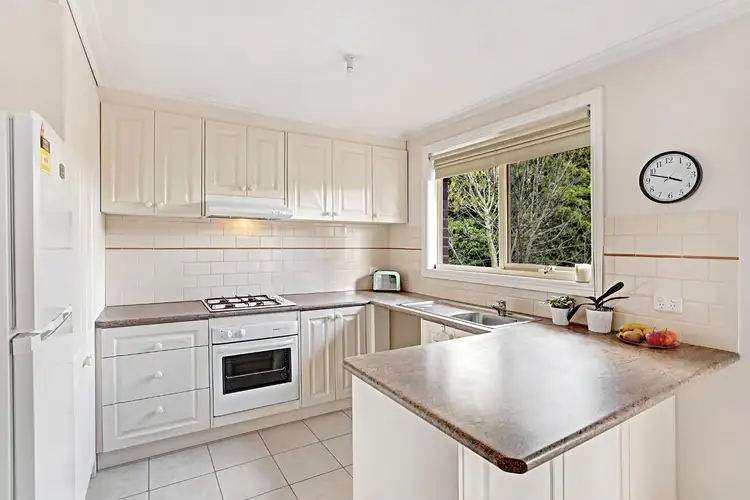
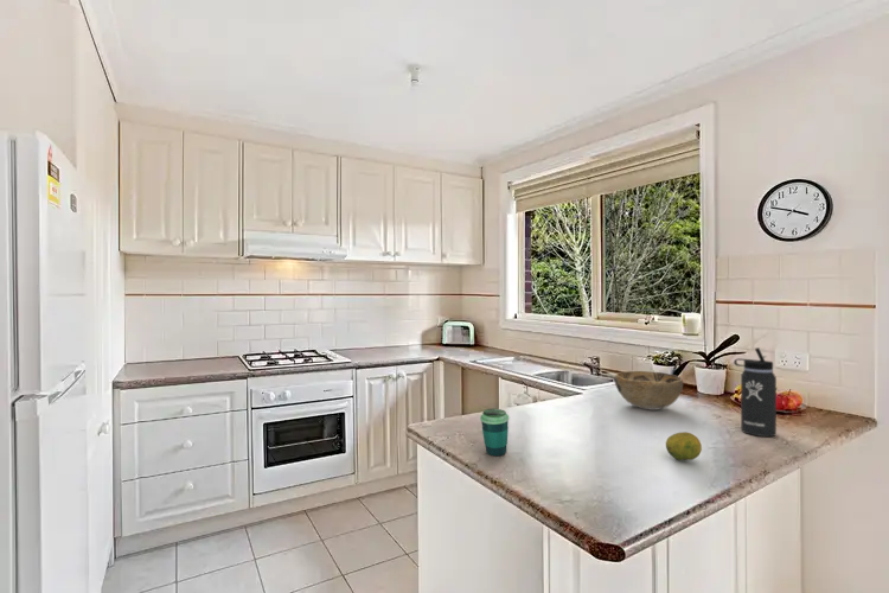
+ fruit (683, 445)
+ thermos bottle (754, 389)
+ cup (494, 432)
+ decorative bowl (647, 391)
